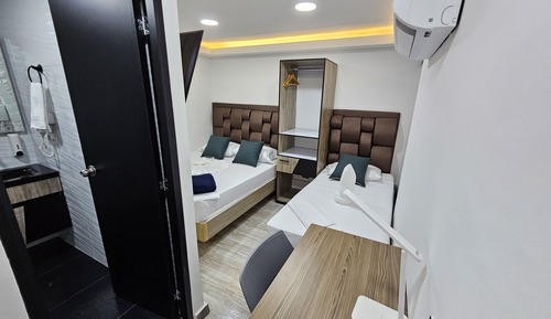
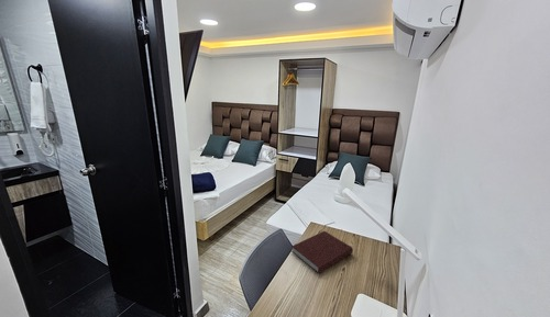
+ notebook (321, 249)
